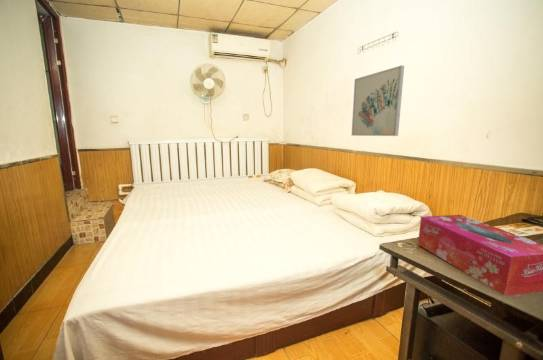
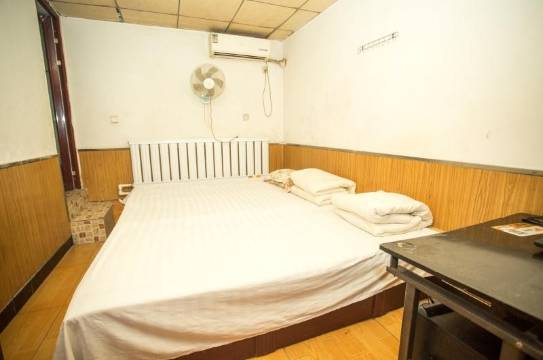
- wall art (374, 105)
- tissue box (478, 247)
